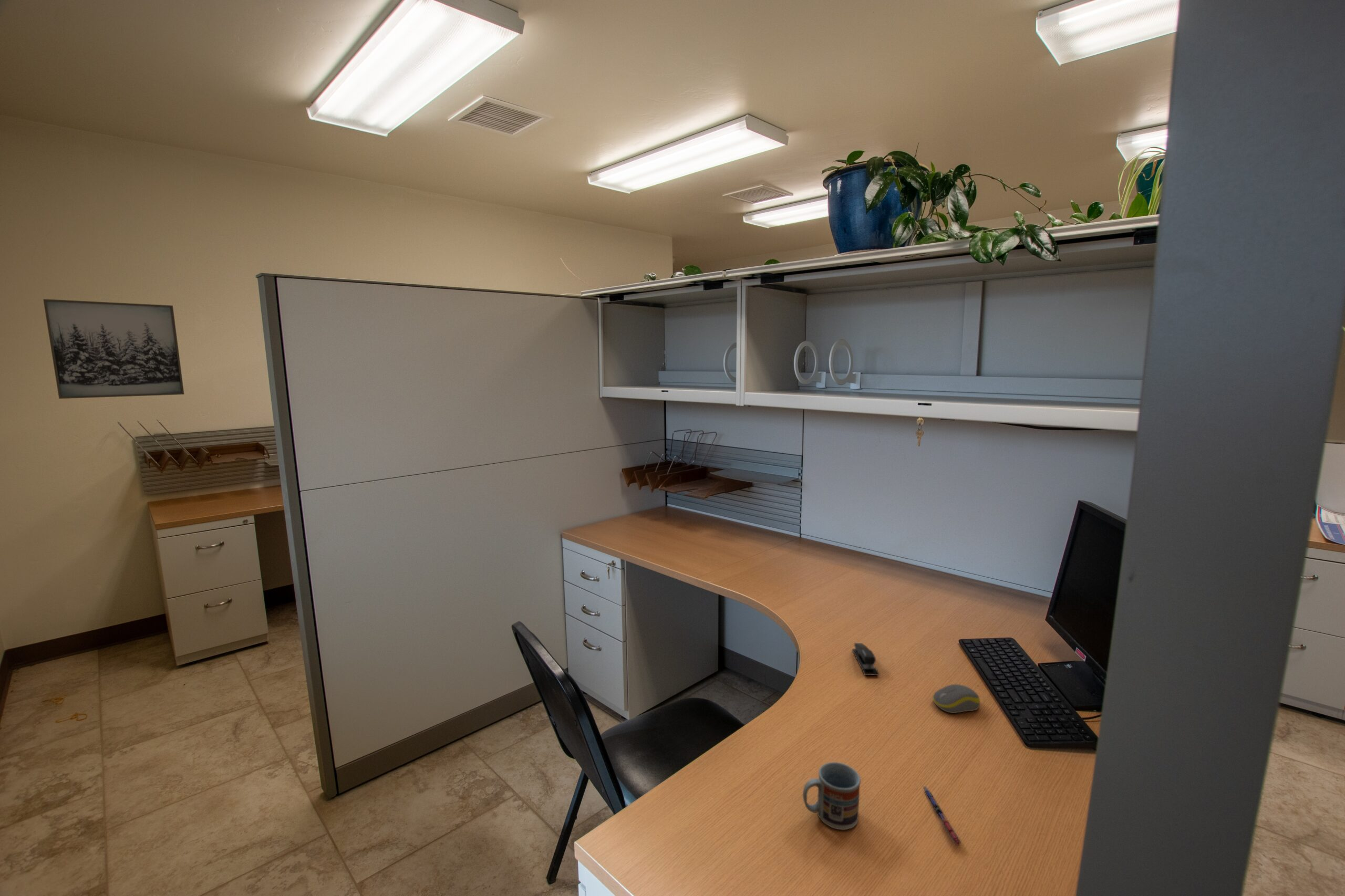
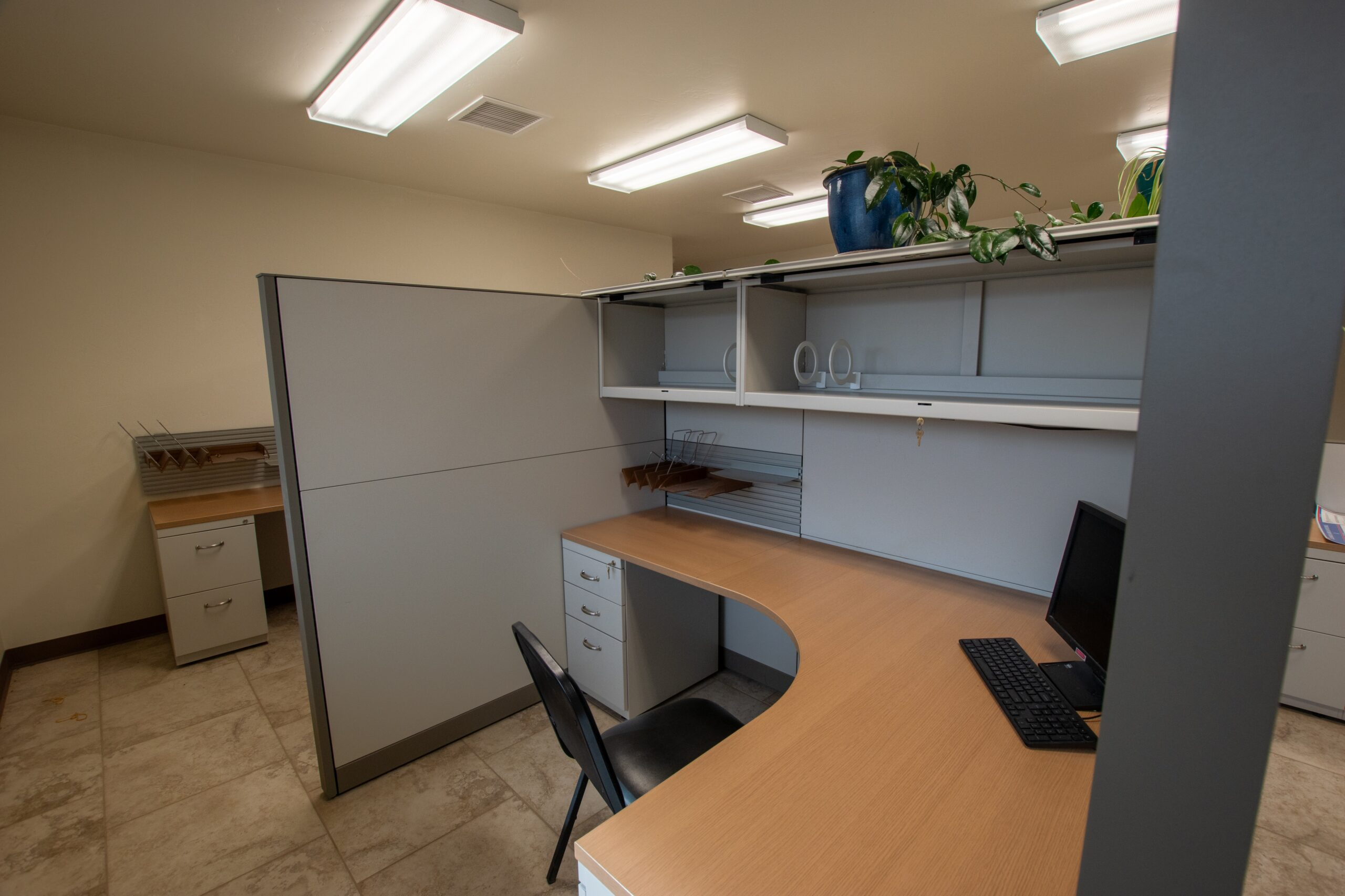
- wall art (118, 350)
- pen (940, 812)
- stapler (865, 655)
- computer mouse (956, 696)
- cup (831, 795)
